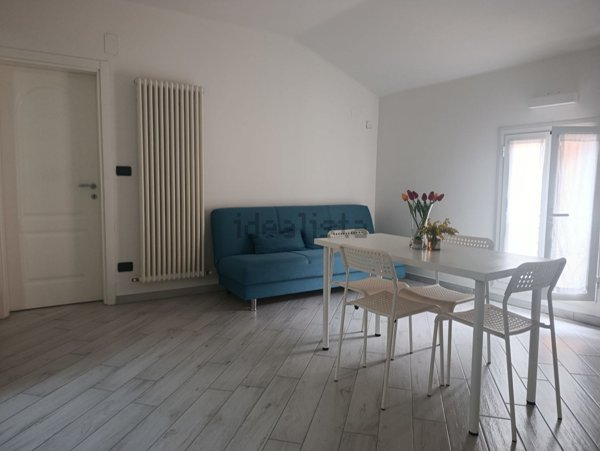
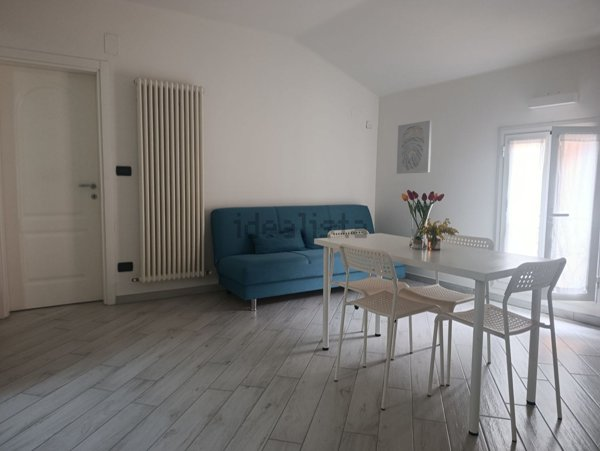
+ wall art (413, 148)
